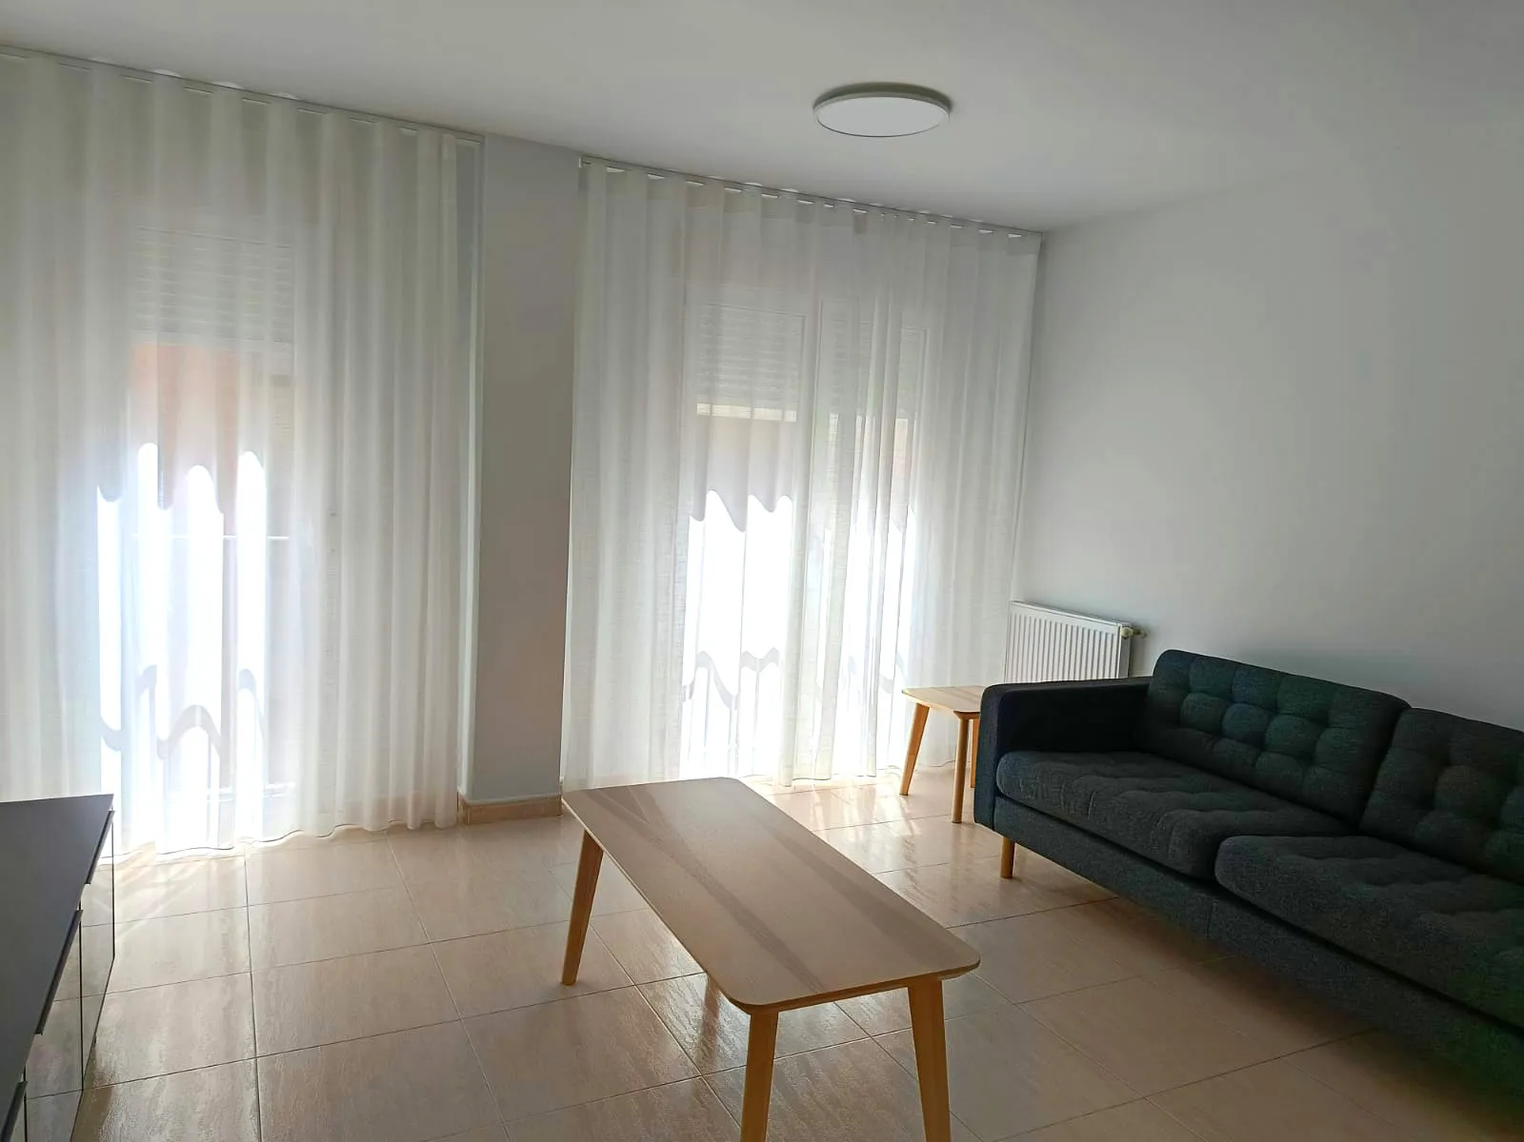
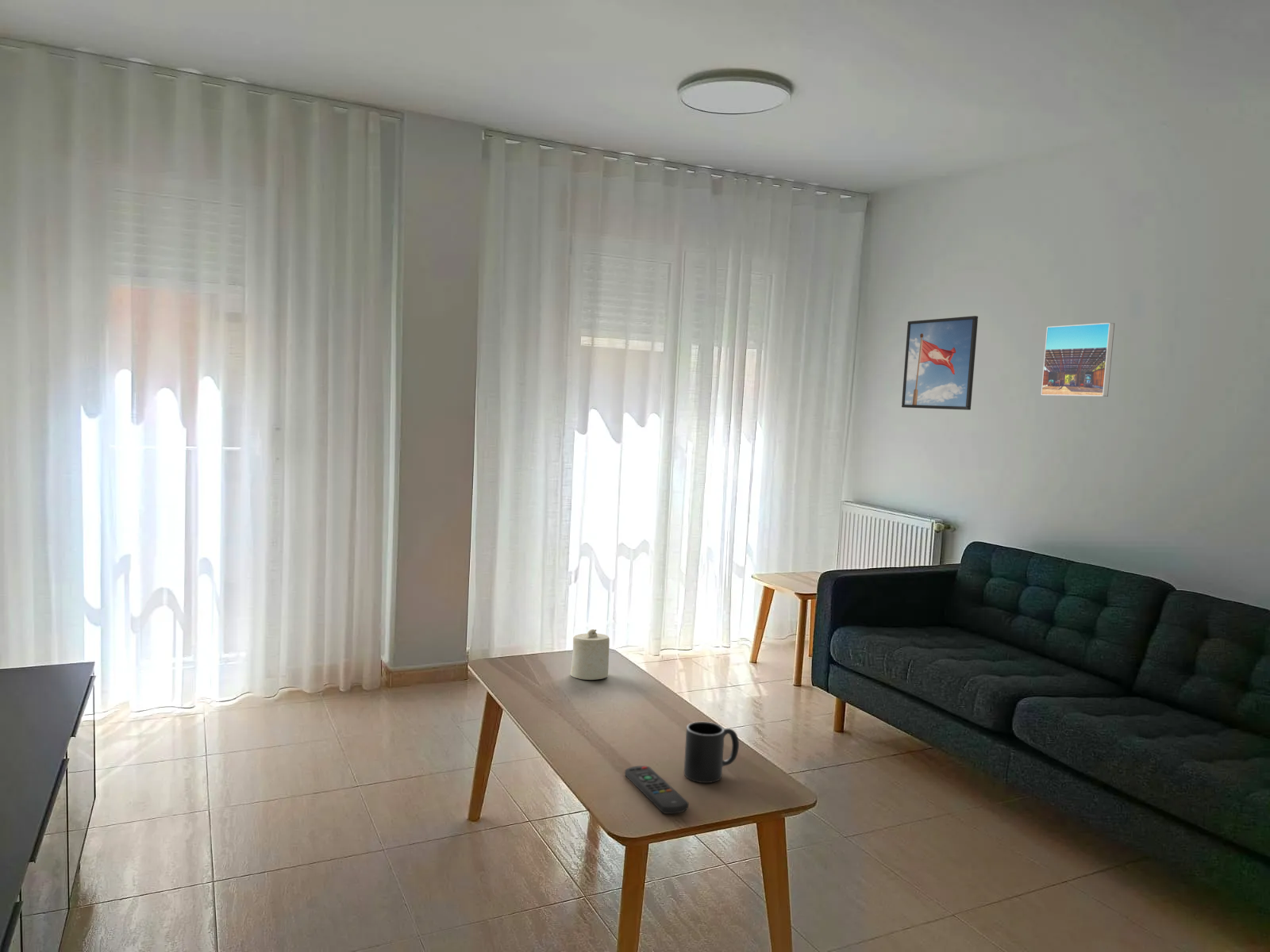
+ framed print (937, 363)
+ mug (710, 750)
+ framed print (1076, 360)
+ candle (590, 652)
+ remote control (655, 788)
